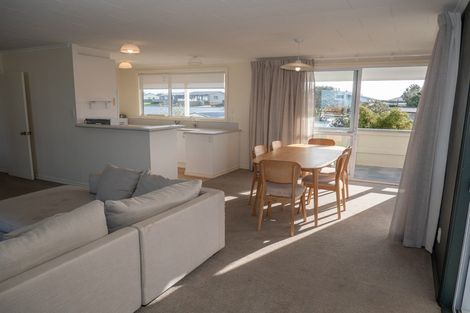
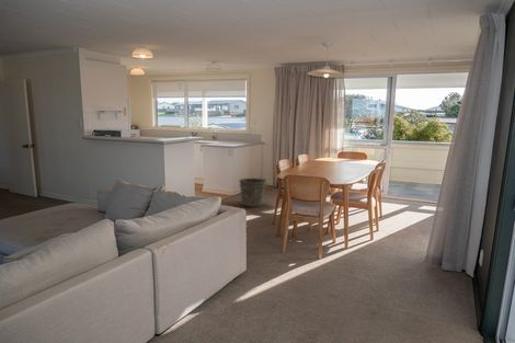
+ bucket (252, 191)
